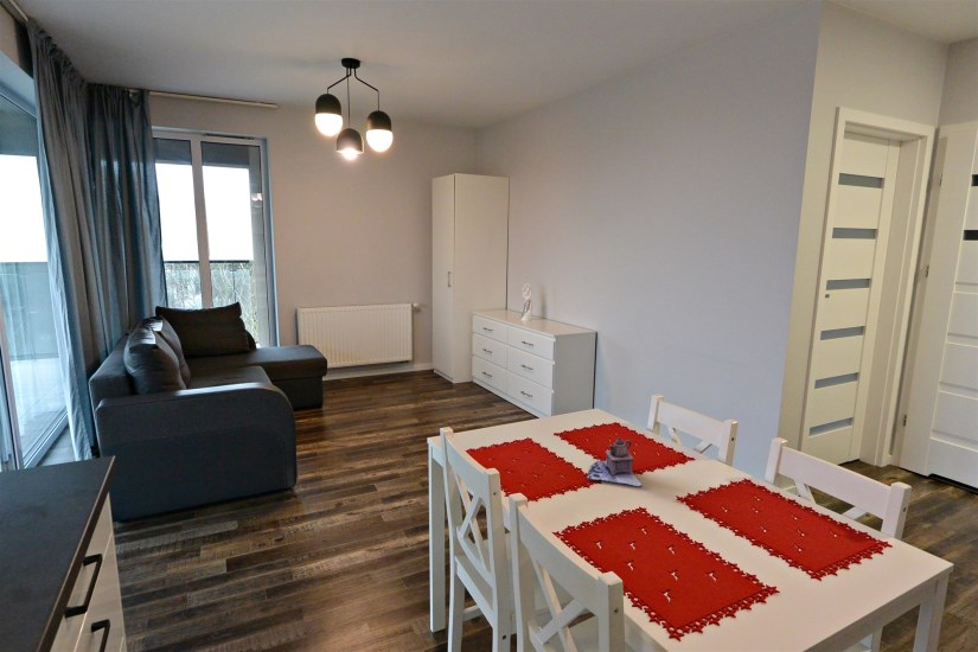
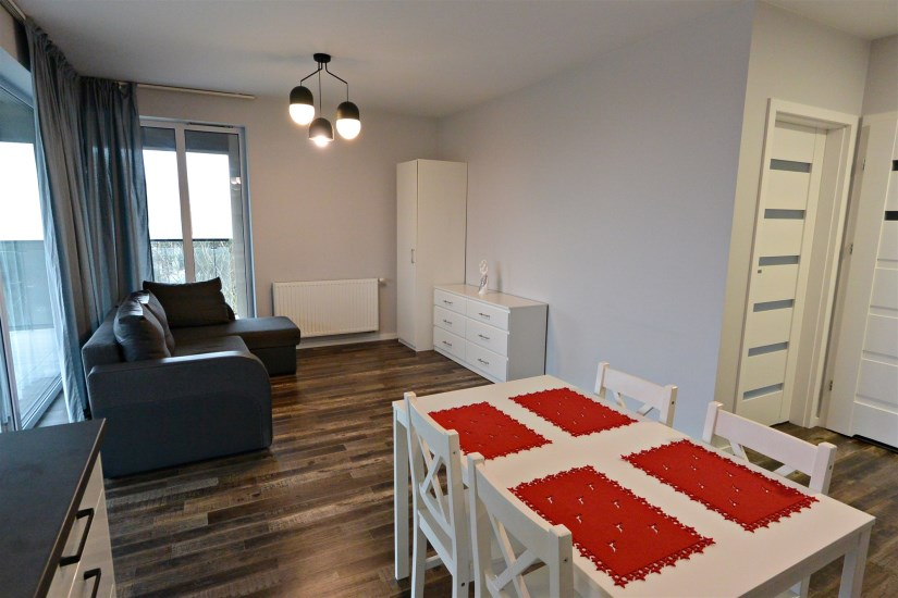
- teapot (616, 455)
